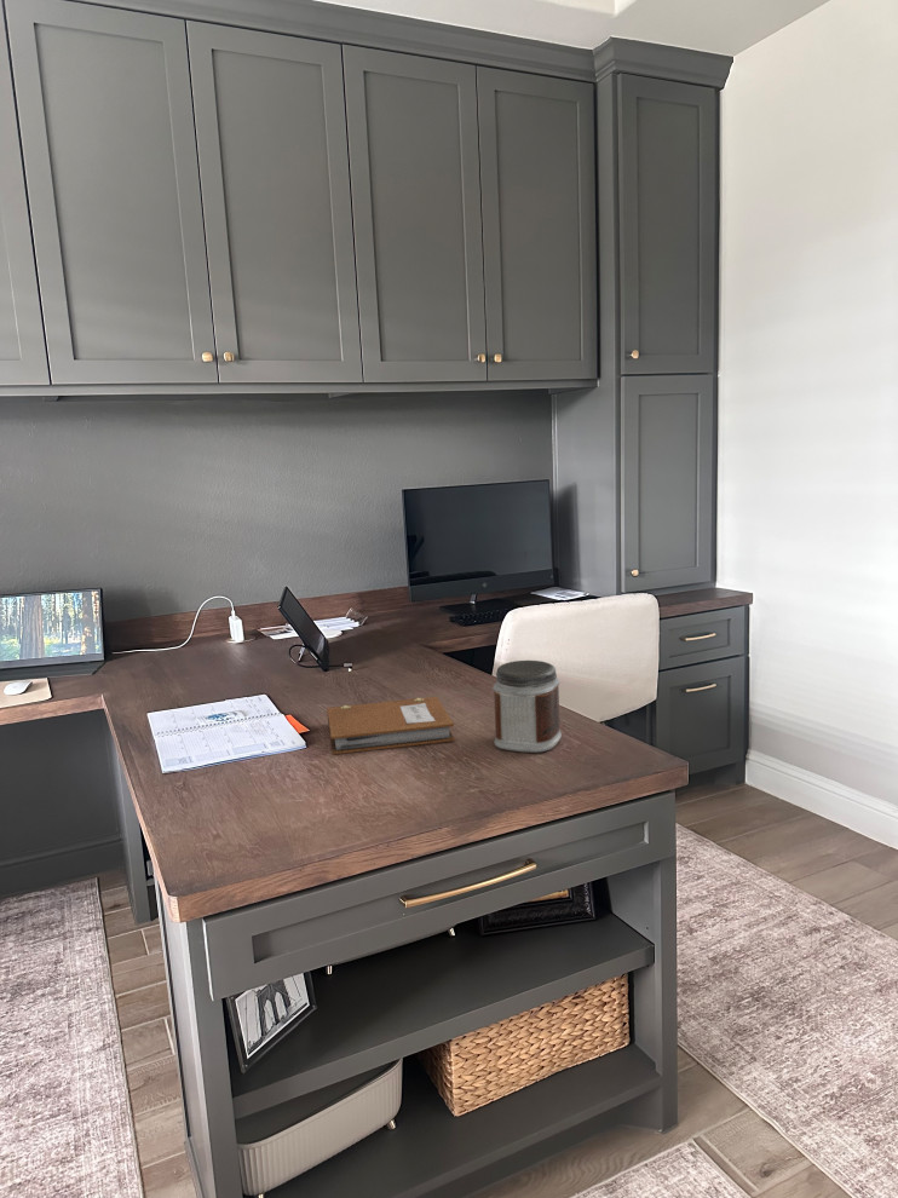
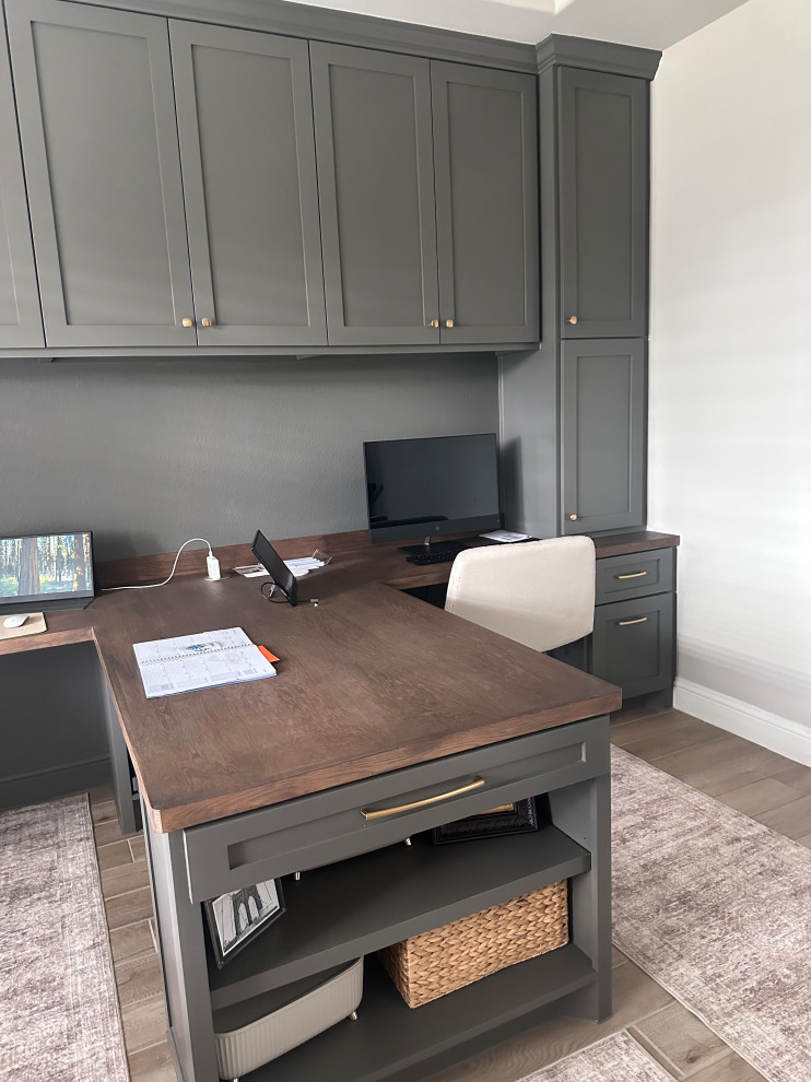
- jar (526, 704)
- notebook (390, 721)
